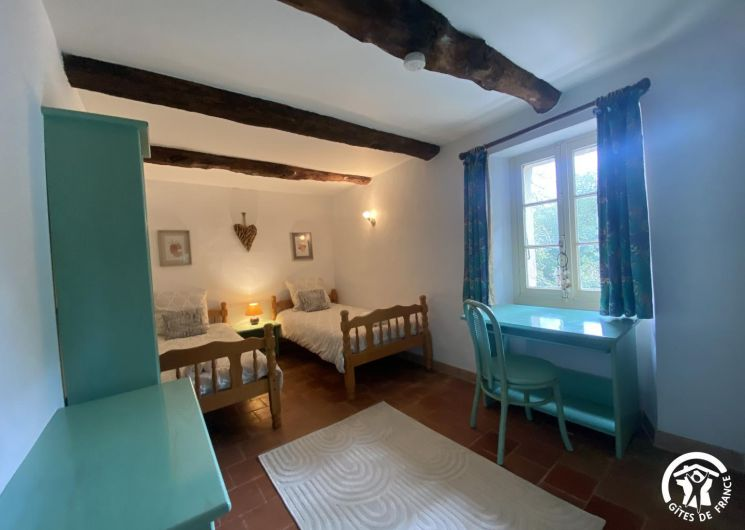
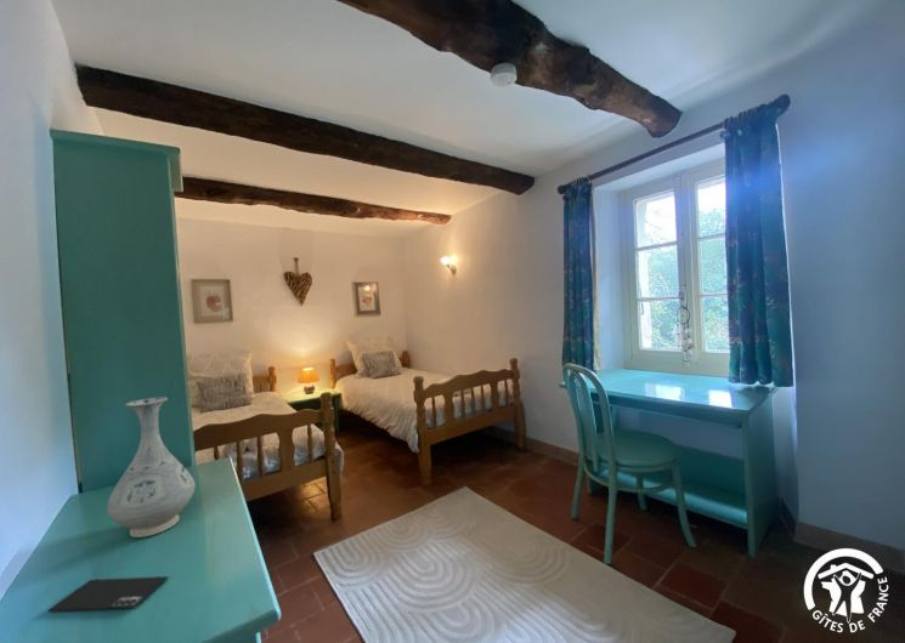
+ smartphone (111, 592)
+ vase (151, 462)
